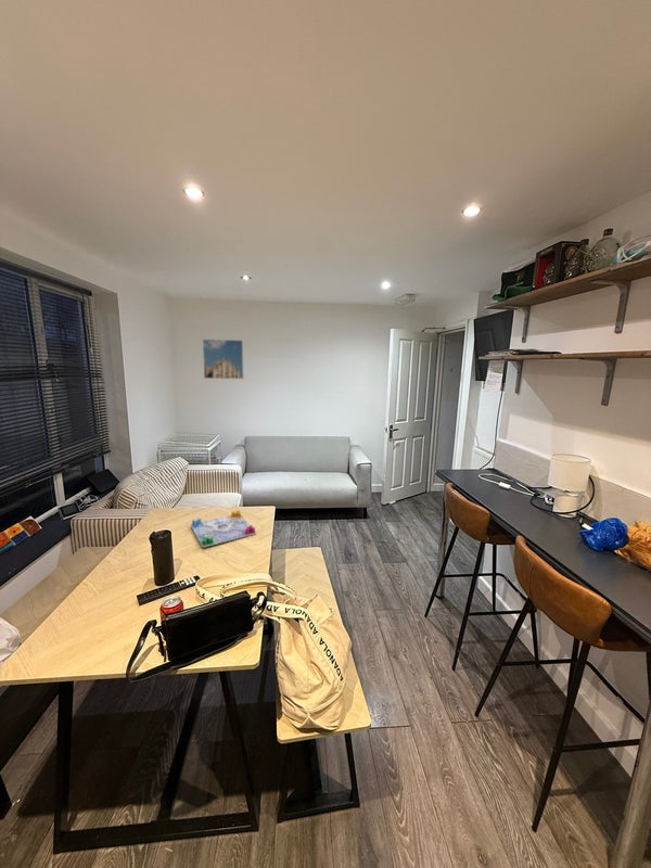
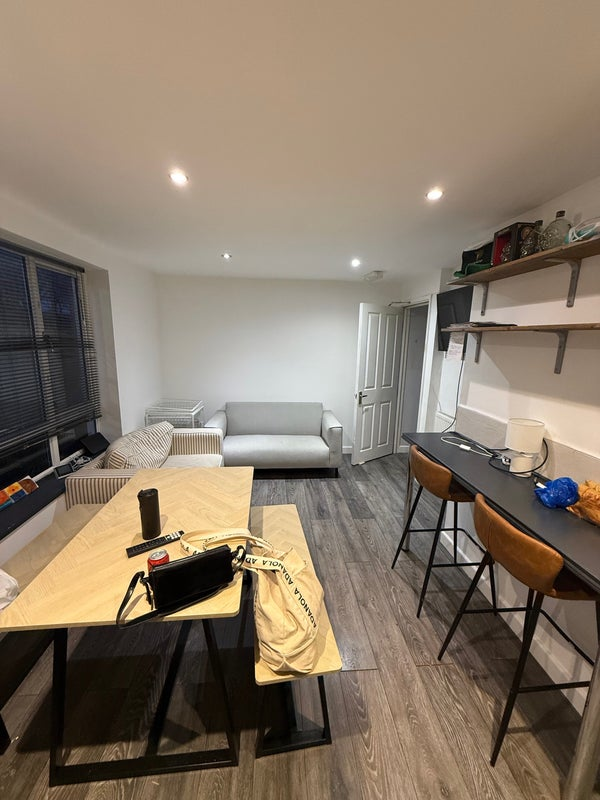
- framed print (222, 359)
- board game (222, 526)
